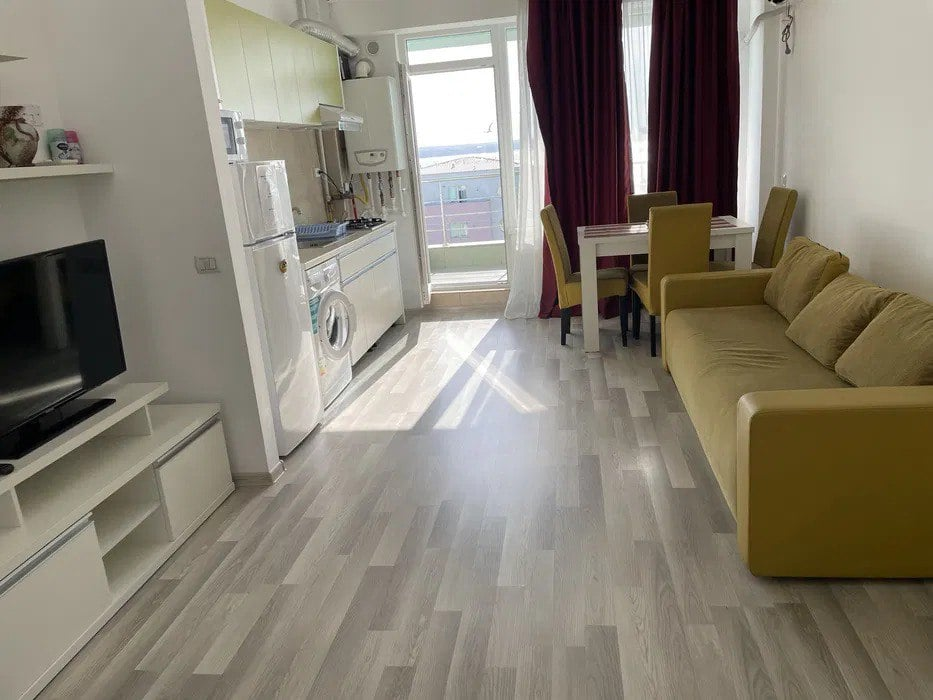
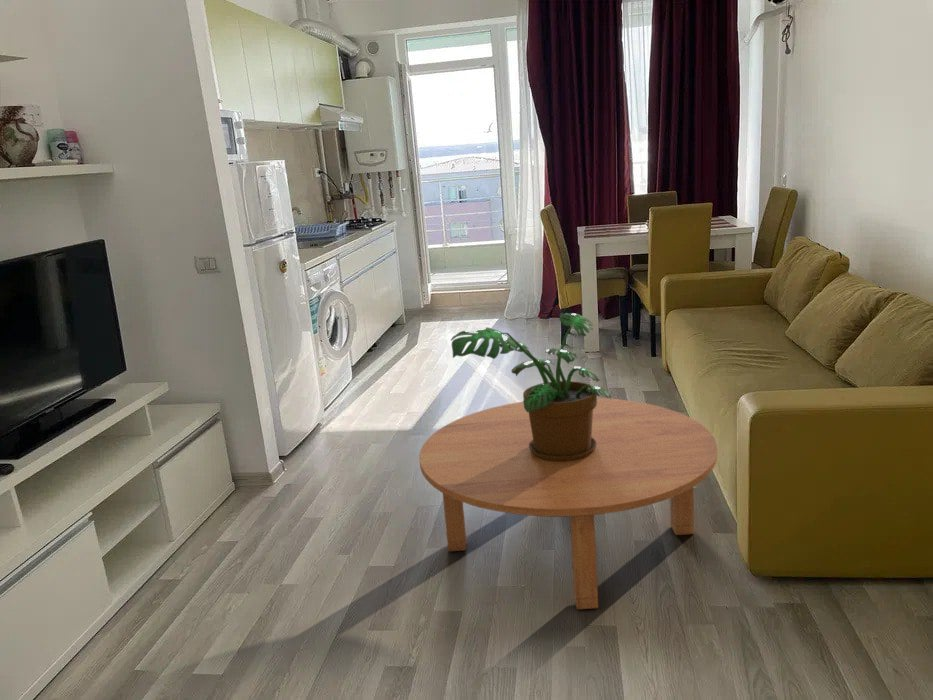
+ coffee table (566, 491)
+ potted plant (537, 384)
